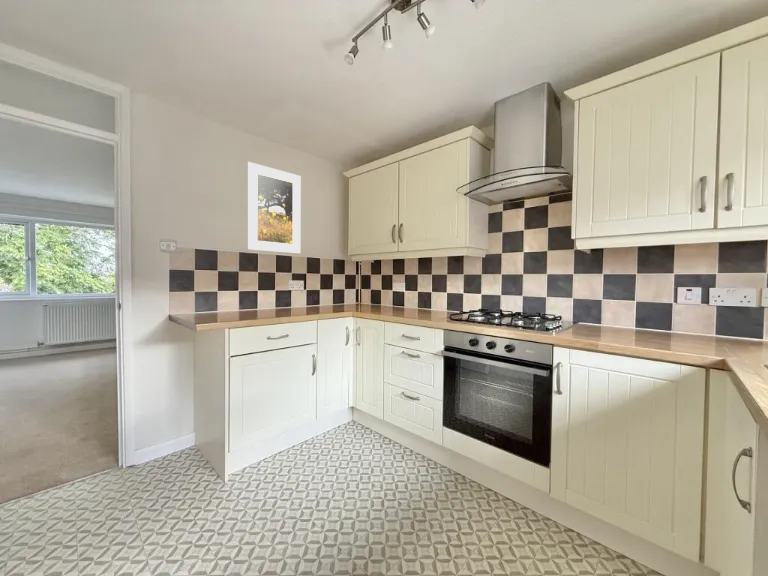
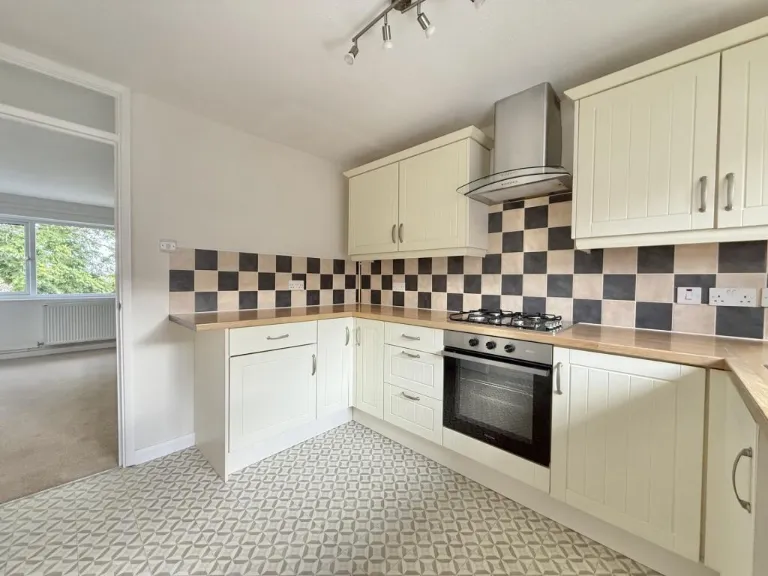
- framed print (275, 210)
